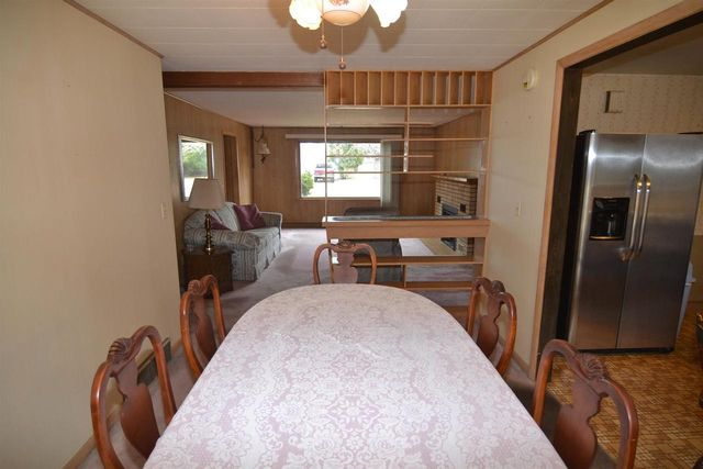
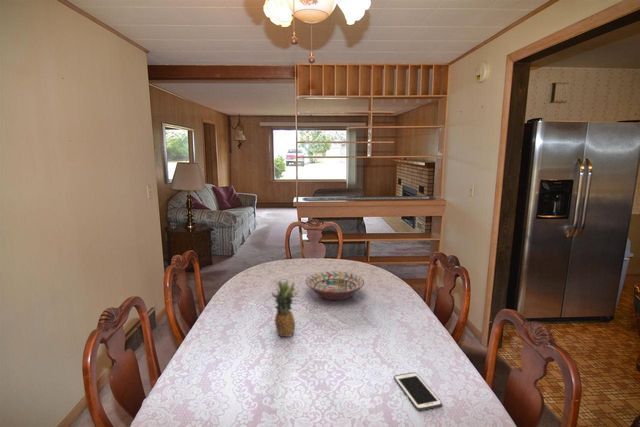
+ cell phone (416, 390)
+ fruit (287, 308)
+ decorative bowl (334, 287)
